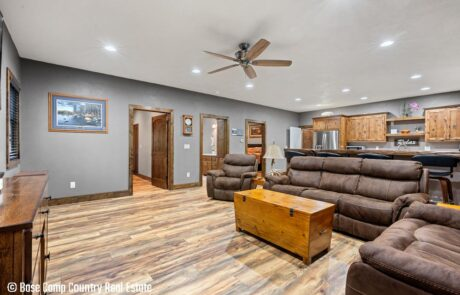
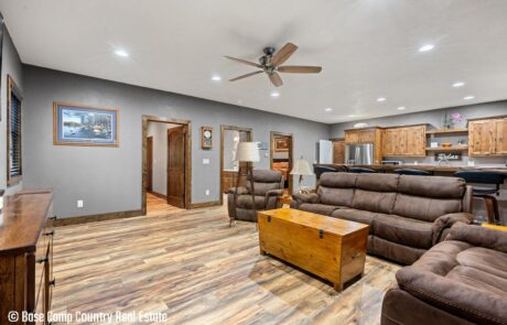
+ floor lamp (246, 184)
